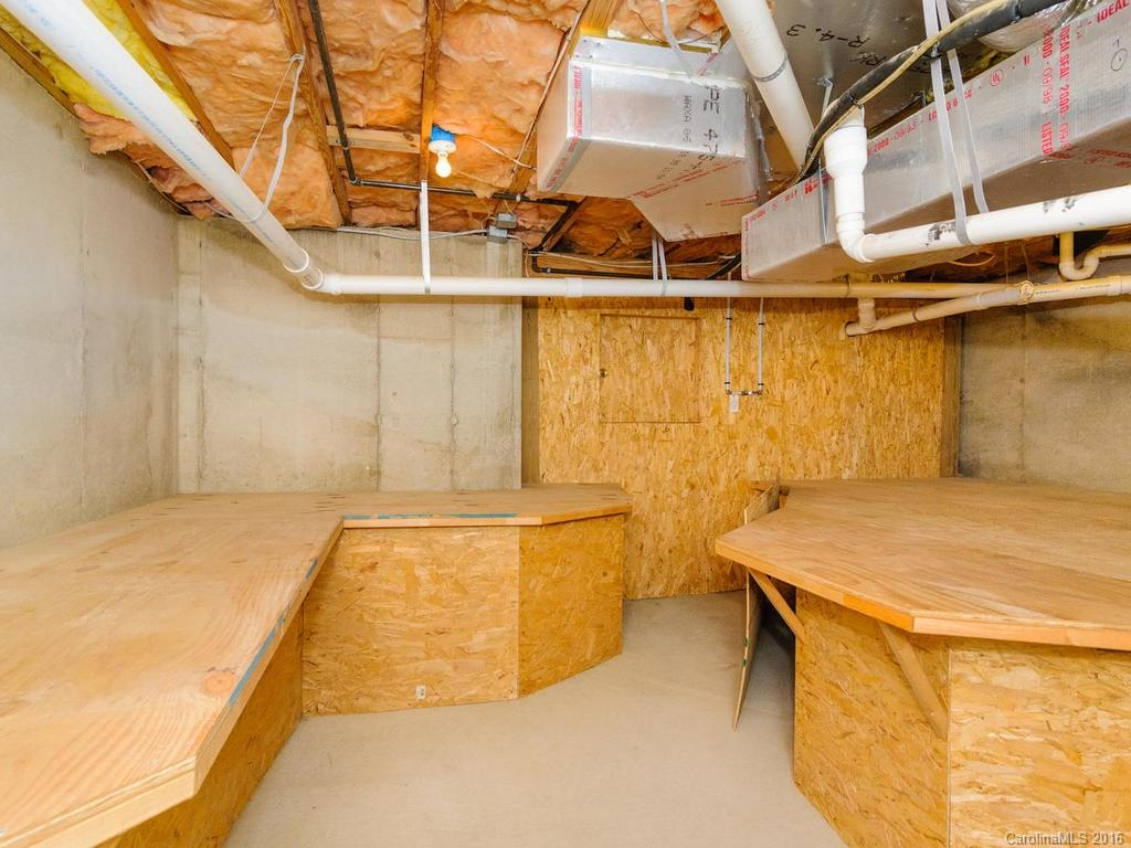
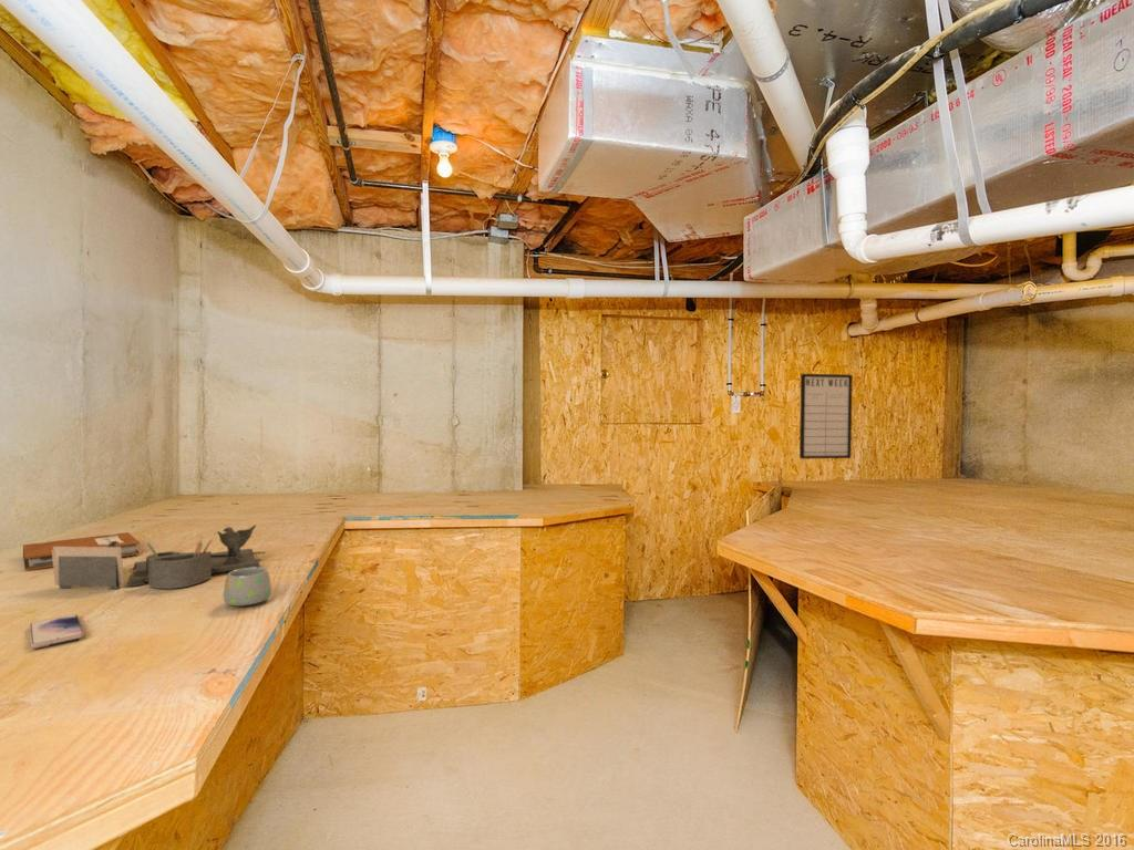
+ notebook (84, 546)
+ mug (247, 584)
+ smartphone (55, 630)
+ writing board (826, 416)
+ desk organizer (169, 551)
